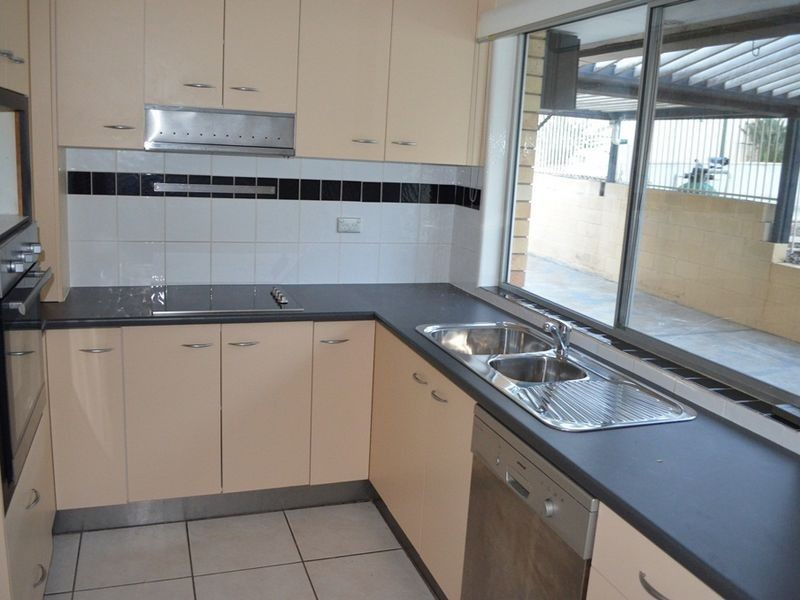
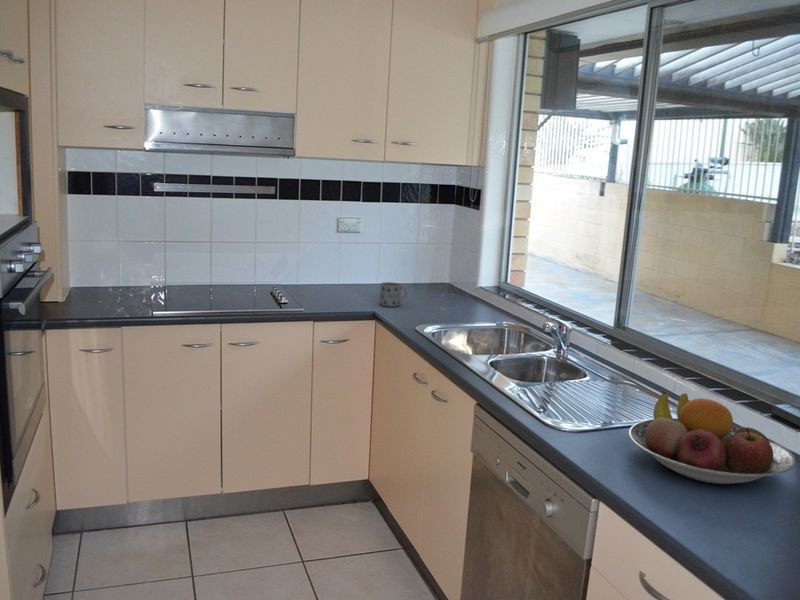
+ mug (394, 294)
+ fruit bowl (709, 437)
